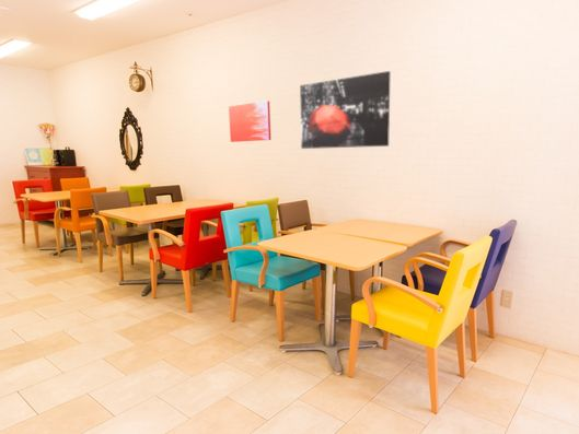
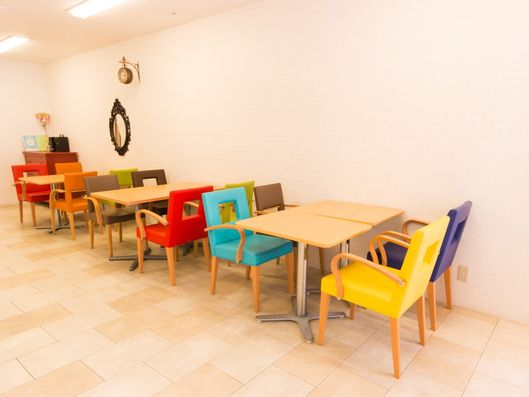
- wall art (341, 114)
- wall art (248, 122)
